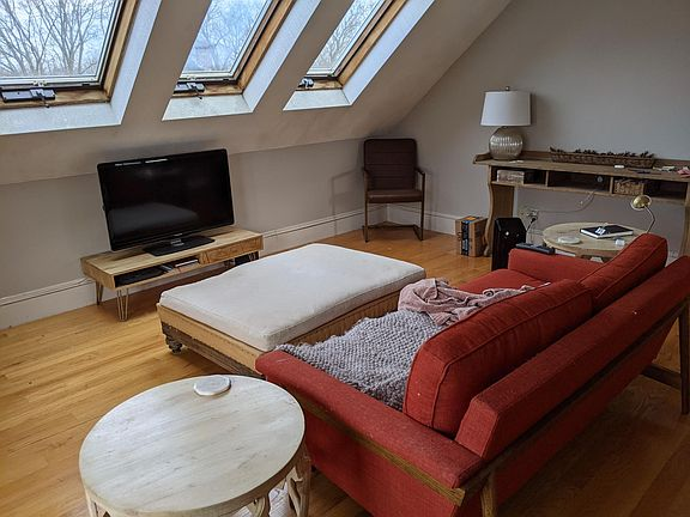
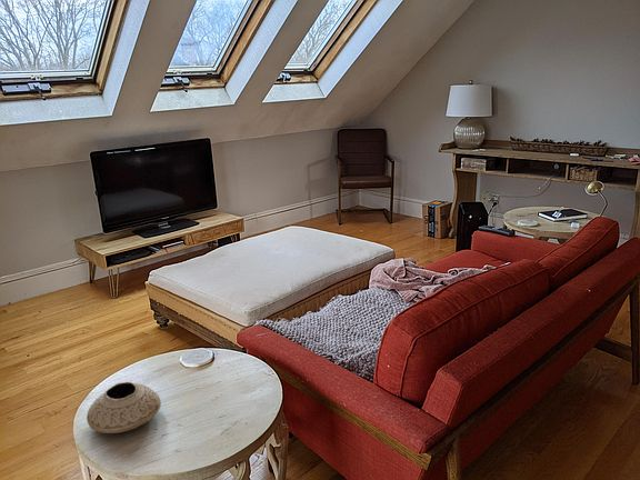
+ ceramic bowl (123, 403)
